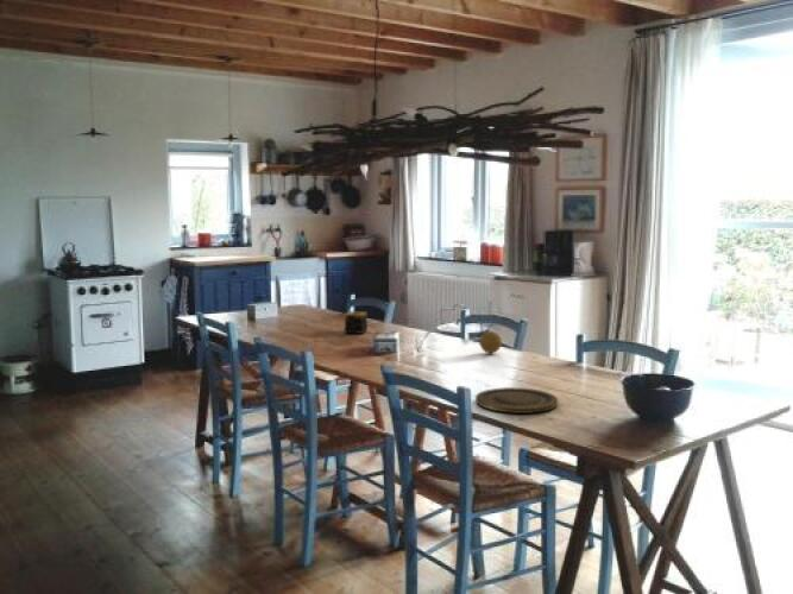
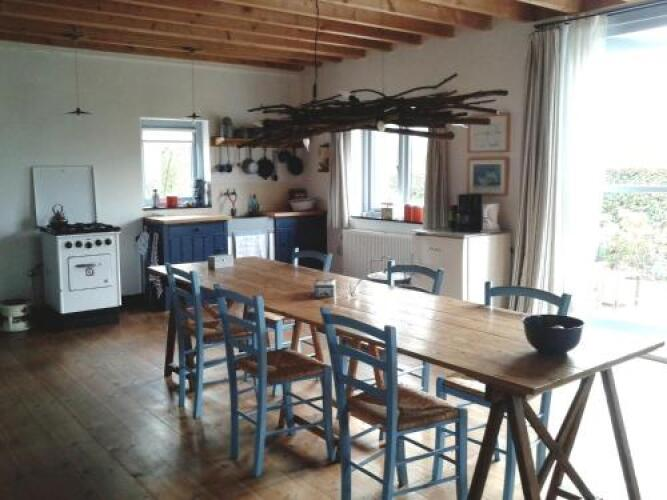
- plate (516, 399)
- fruit (490, 342)
- candle (355, 322)
